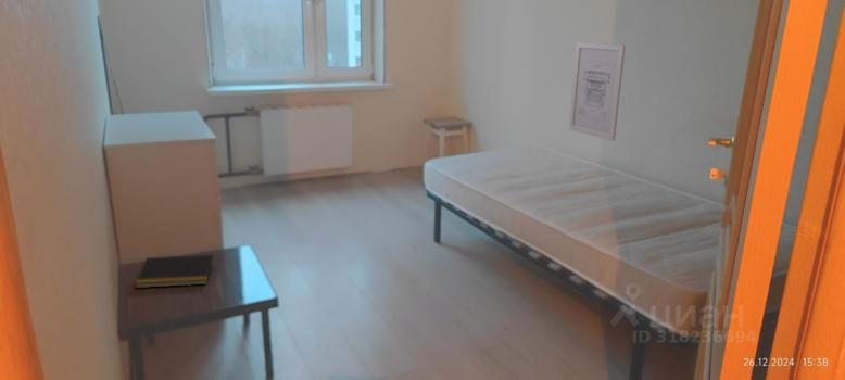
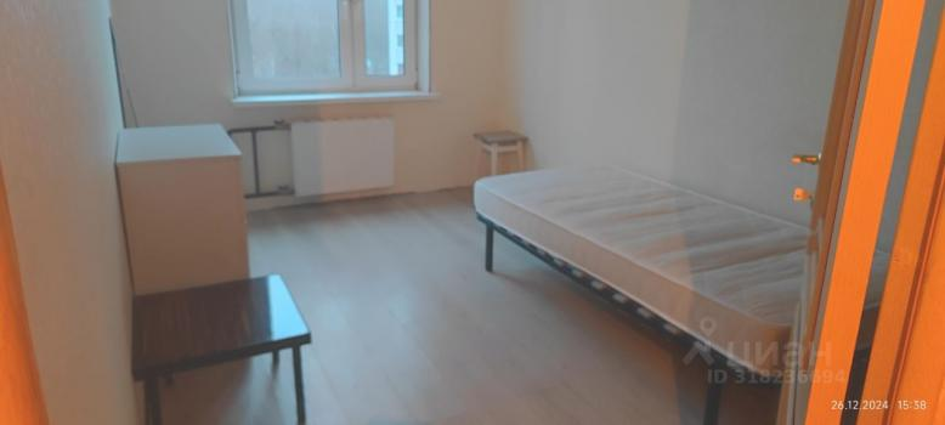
- wall art (595, 90)
- notepad (175, 270)
